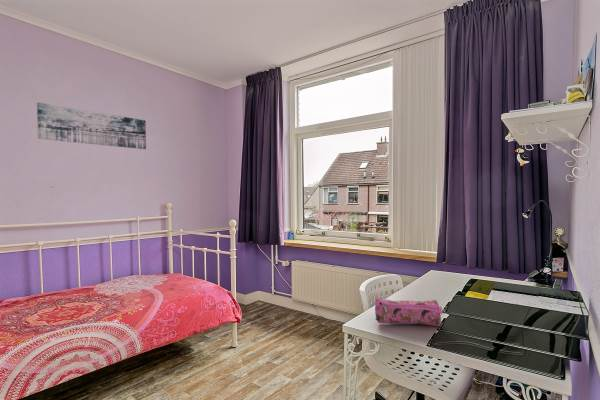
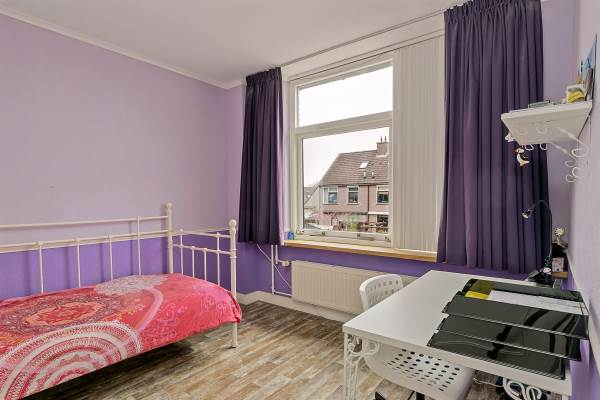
- wall art (97, 128)
- pencil case (407, 311)
